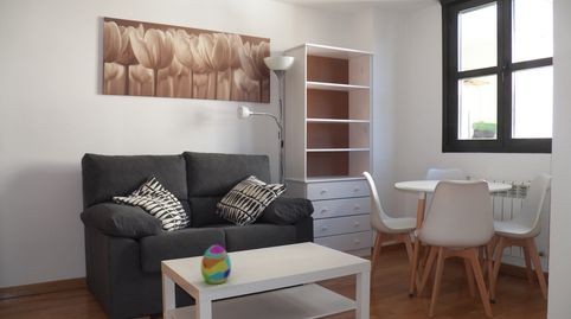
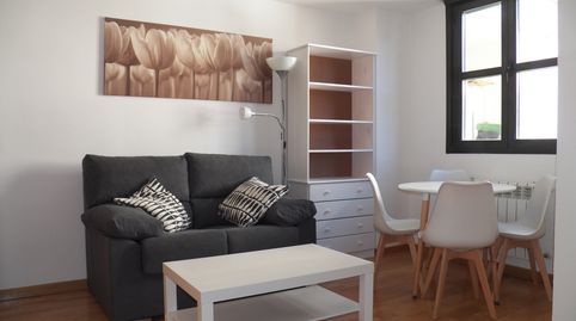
- decorative egg (216, 262)
